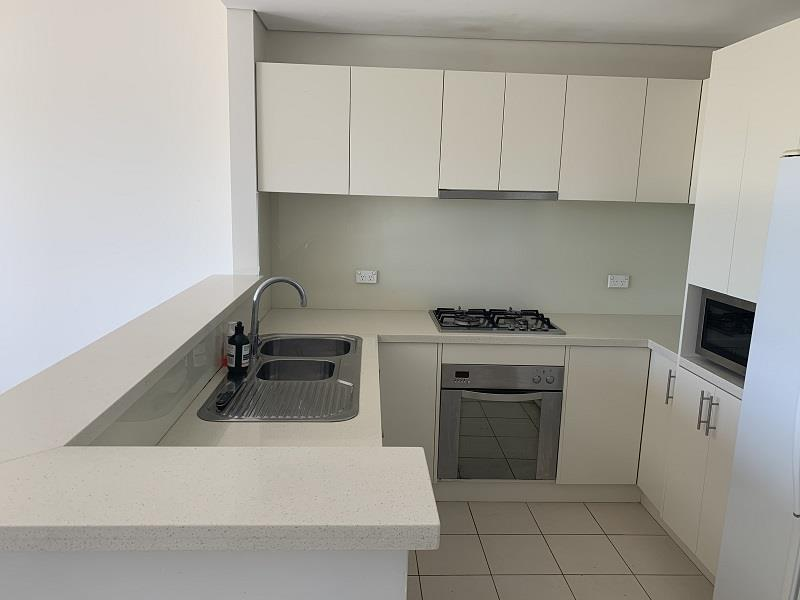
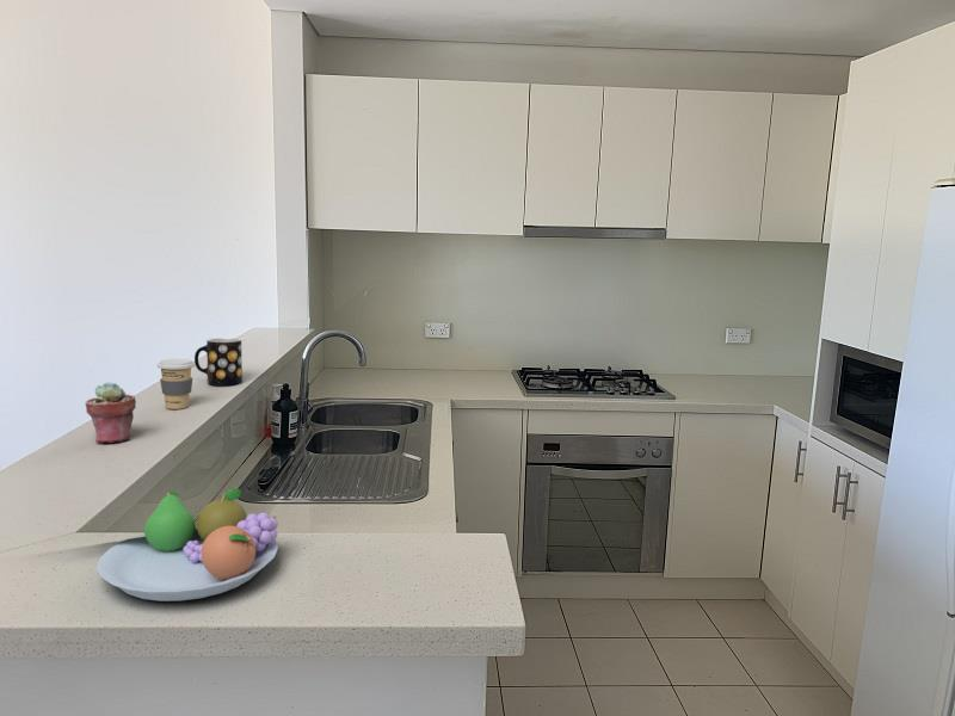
+ potted succulent (111, 411)
+ fruit bowl (191, 535)
+ mug (218, 362)
+ coffee cup (175, 383)
